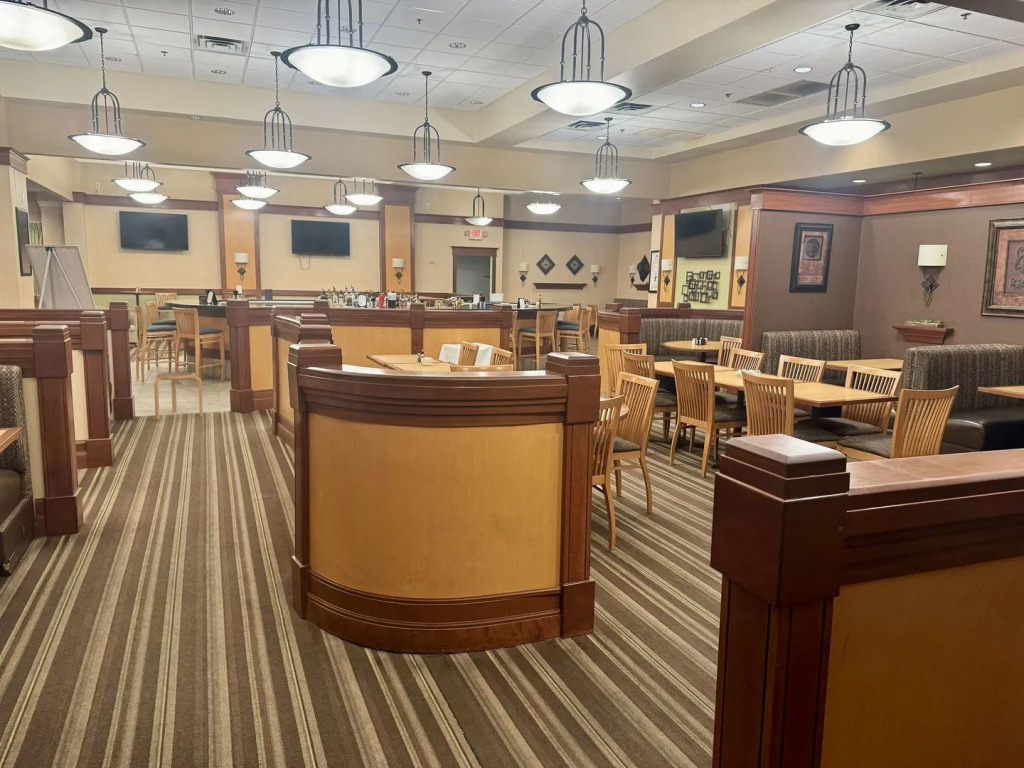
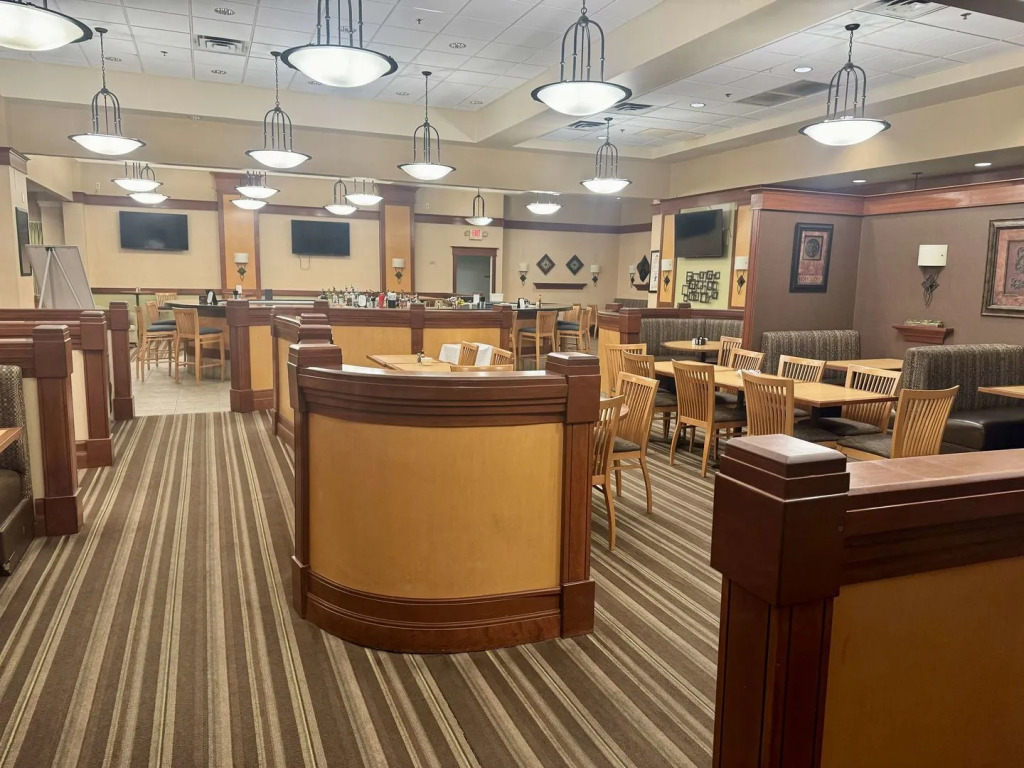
- stool (175, 394)
